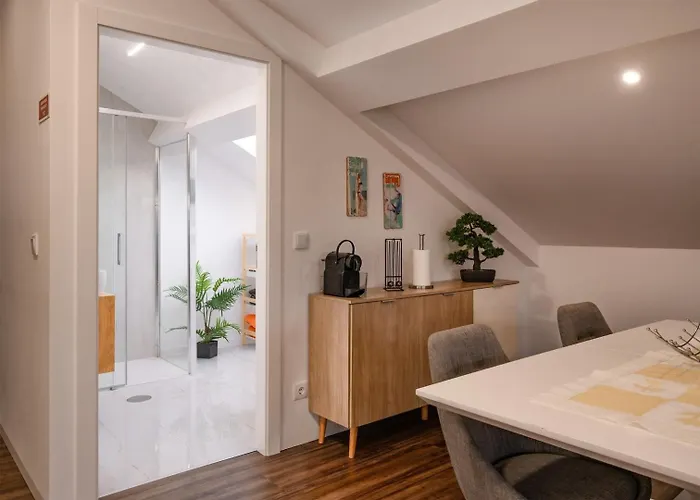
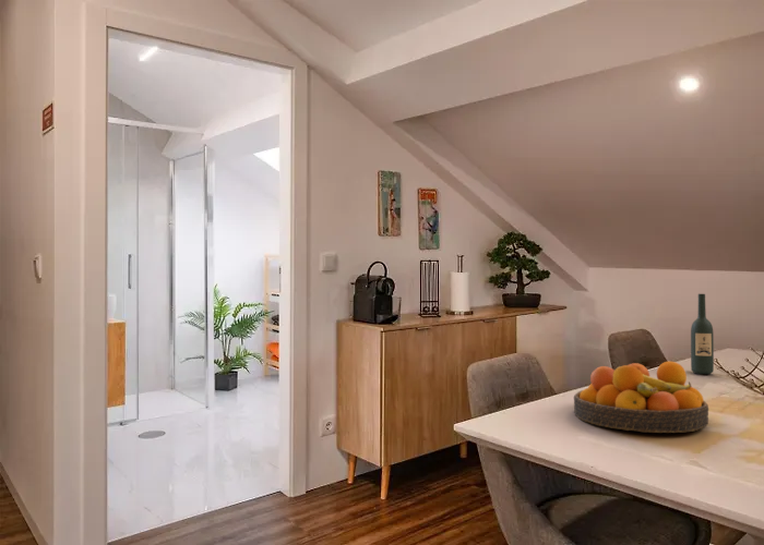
+ wine bottle (702, 332)
+ fruit bowl (638, 389)
